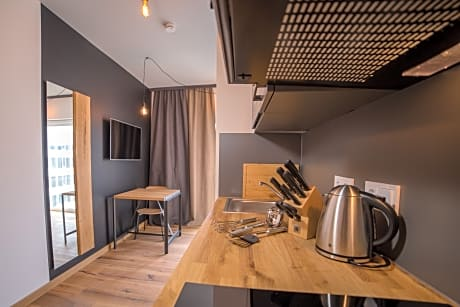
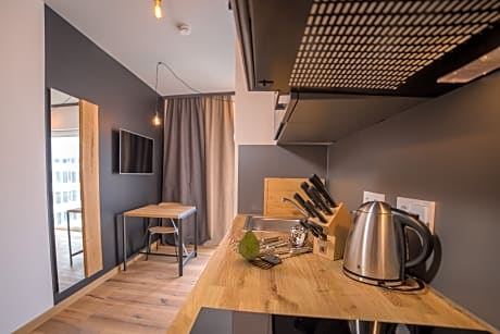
+ fruit (249, 244)
